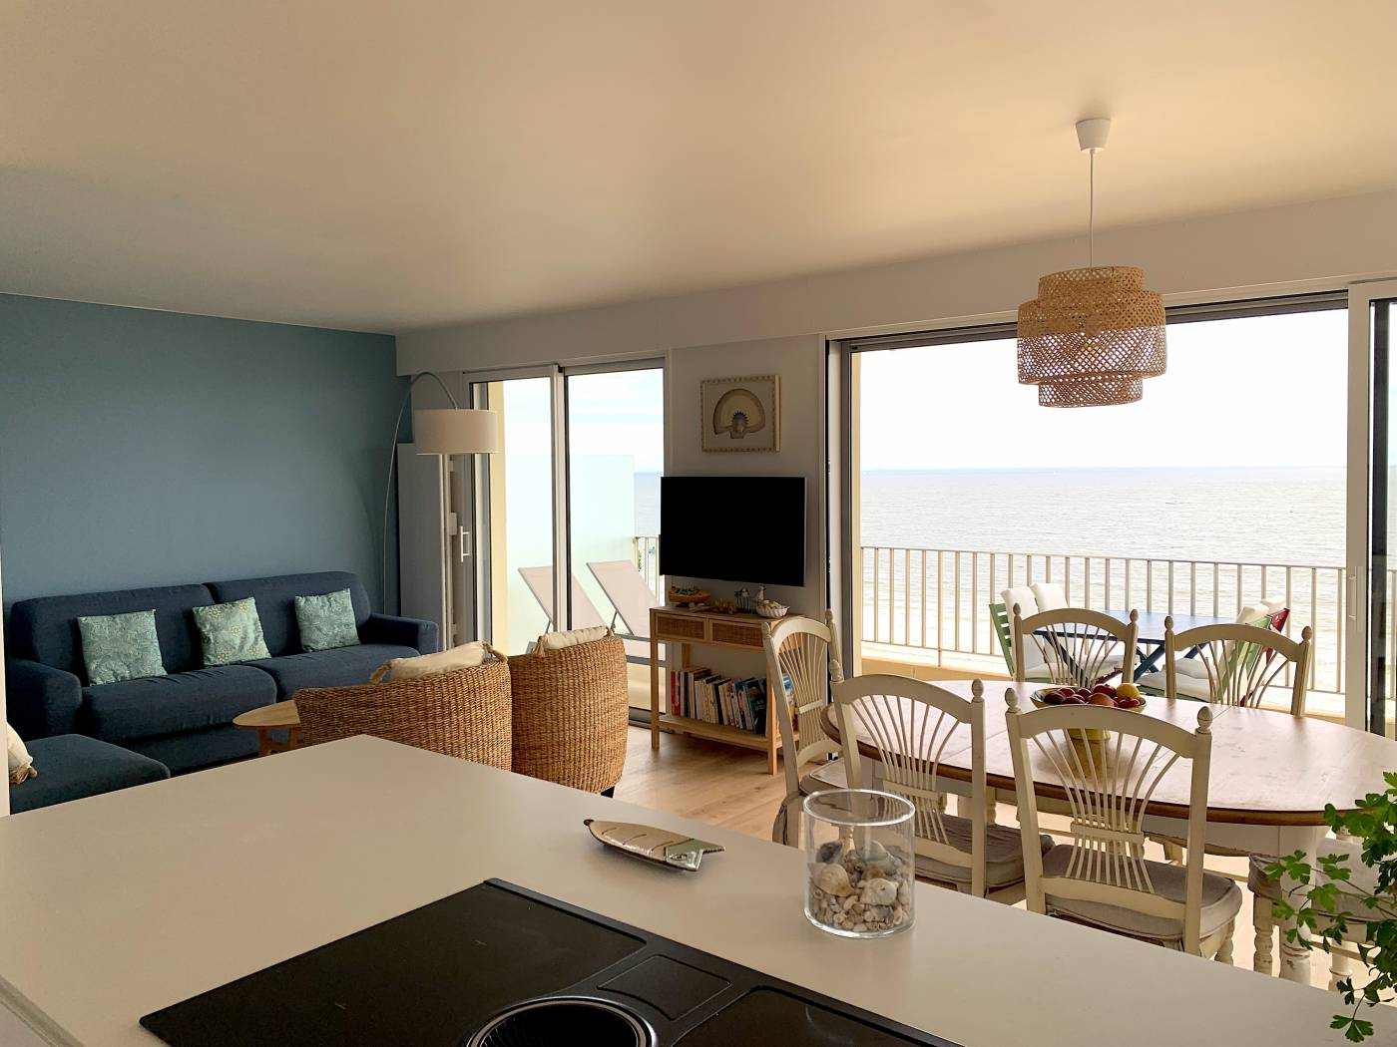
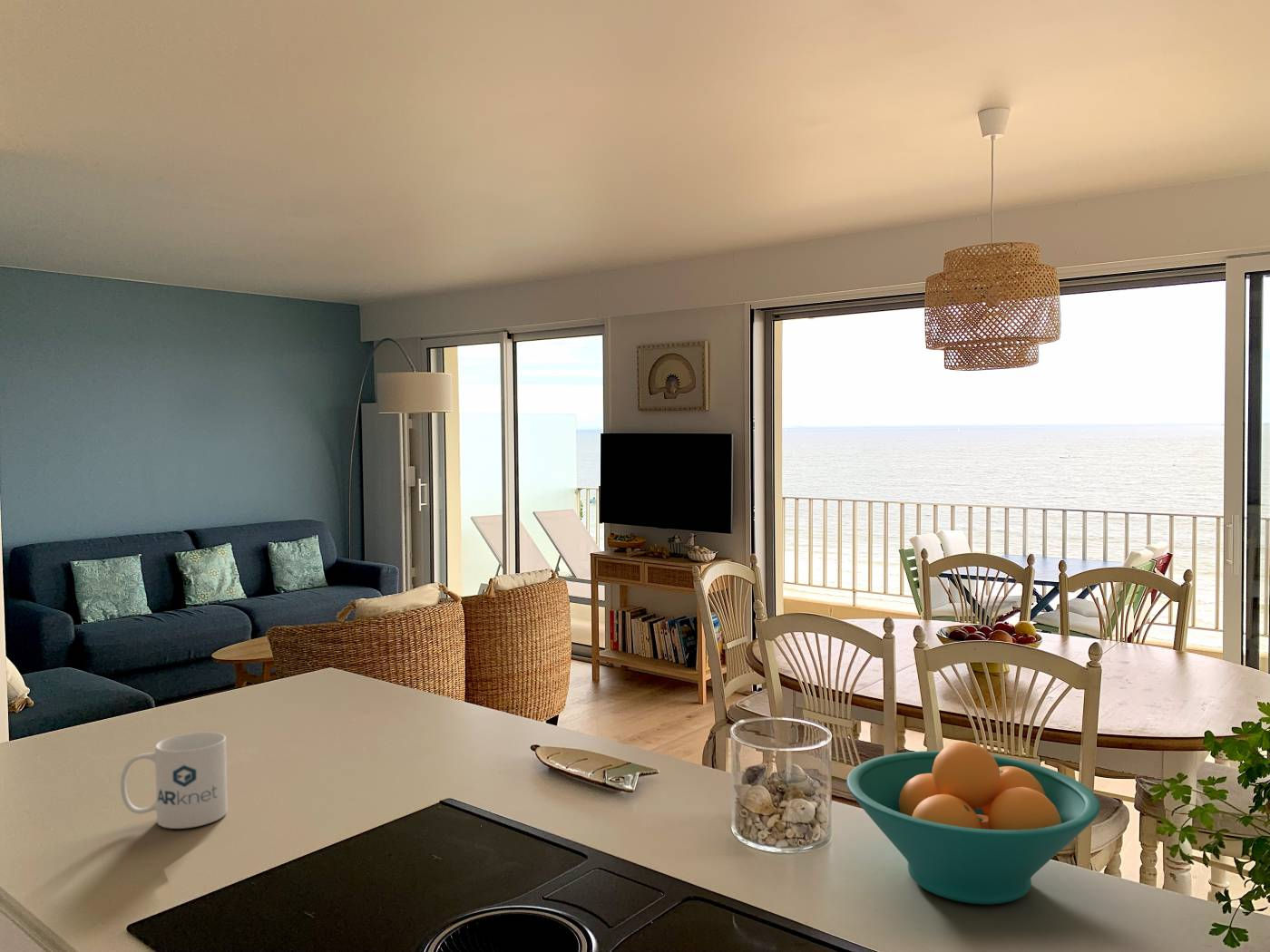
+ mug (180, 779)
+ fruit bowl (968, 812)
